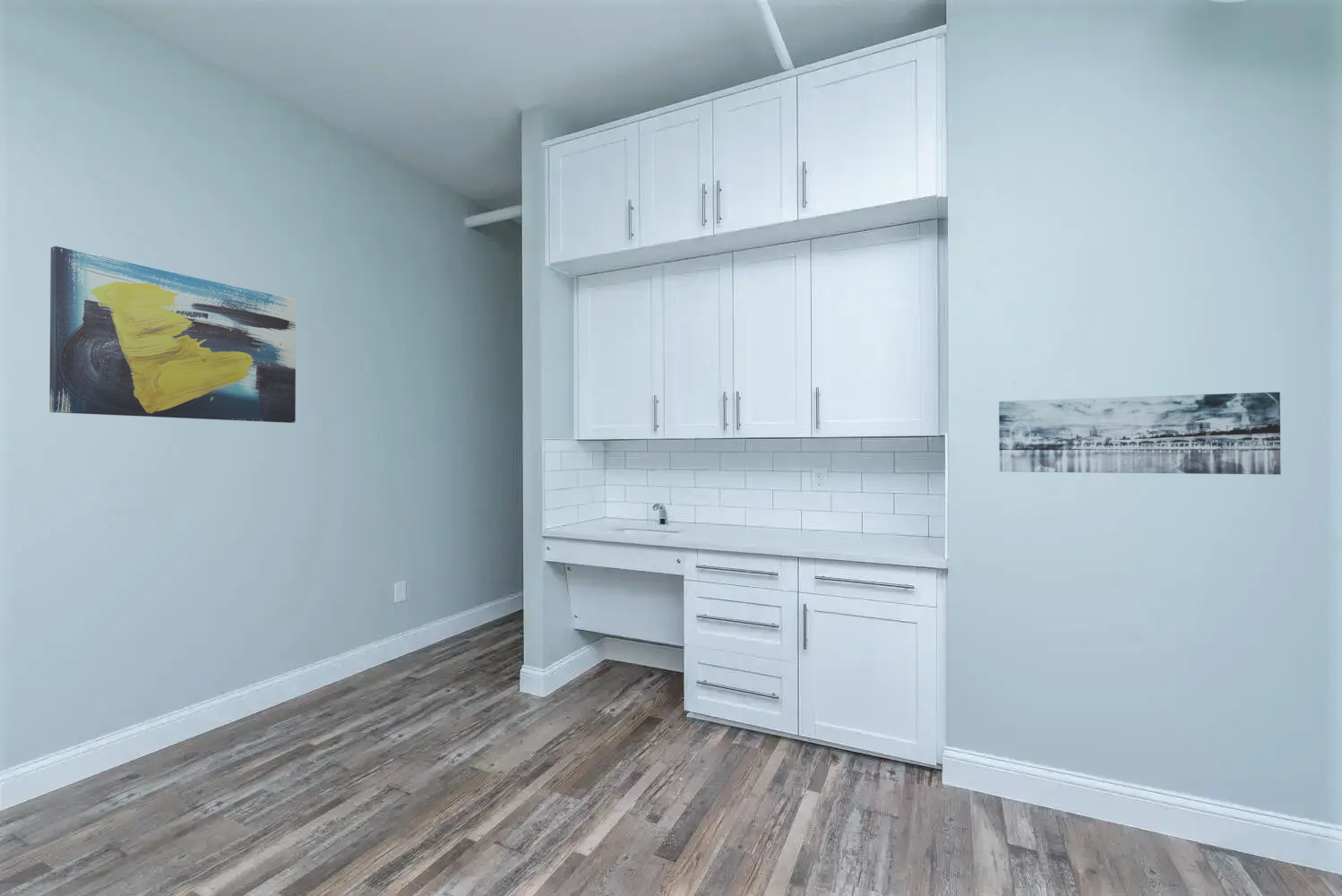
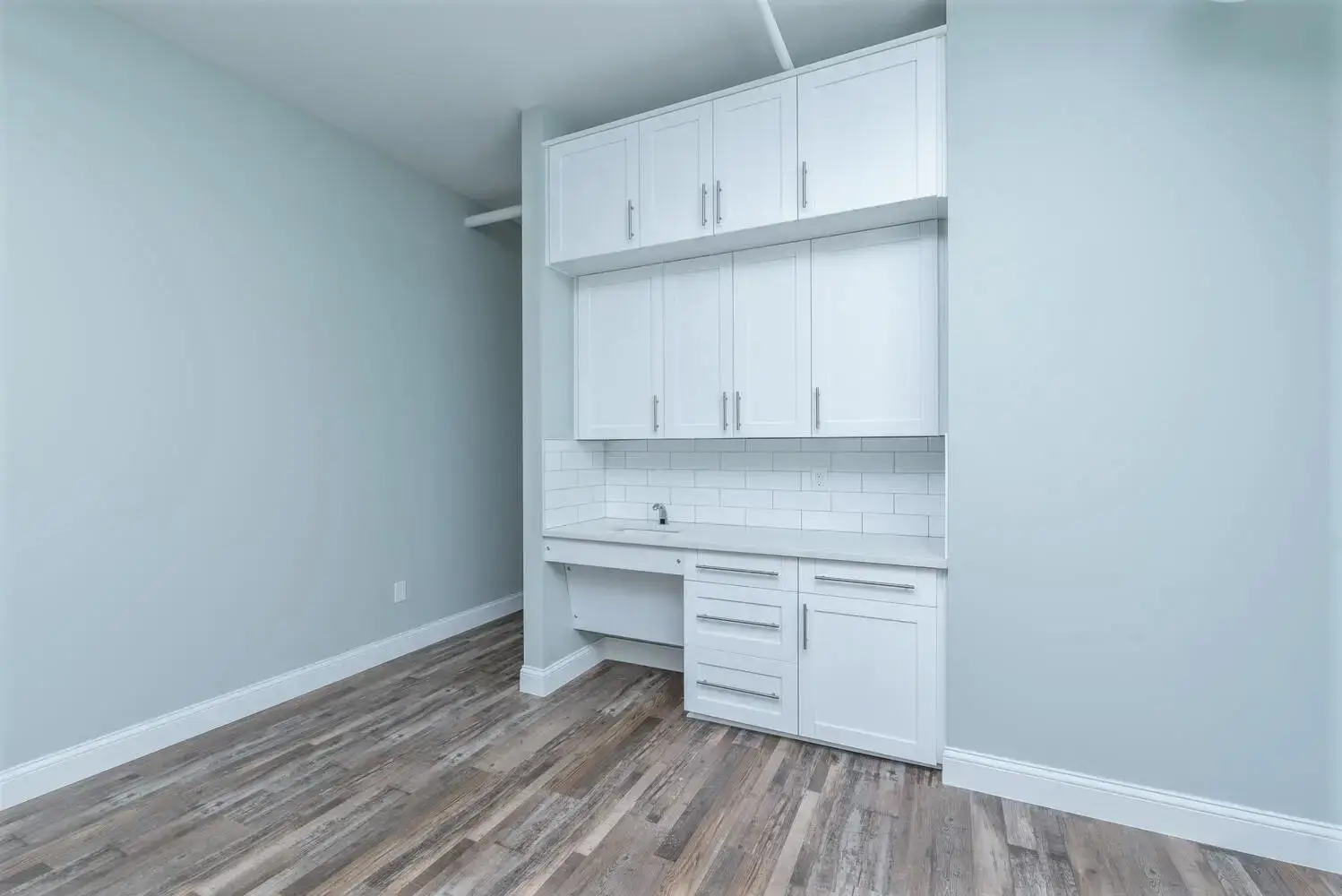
- wall art (1127, 435)
- wall art (190, 348)
